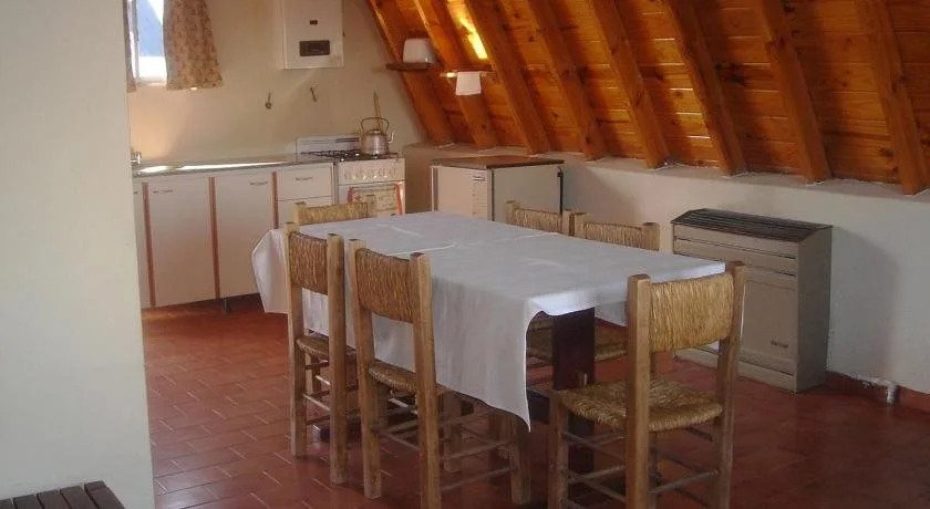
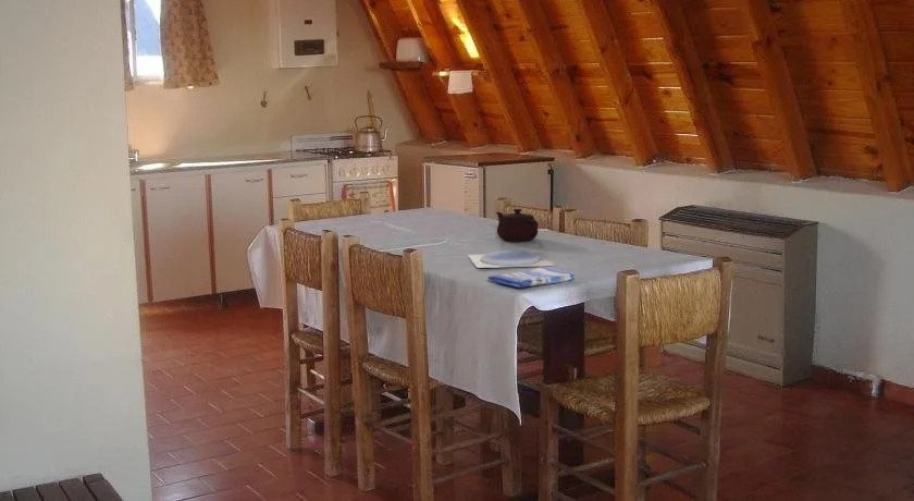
+ plate (509, 256)
+ dish towel (531, 276)
+ teapot (516, 223)
